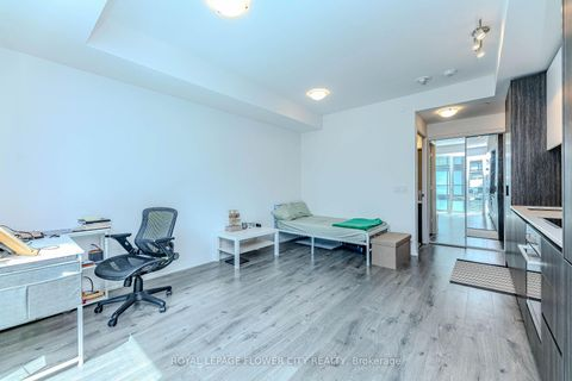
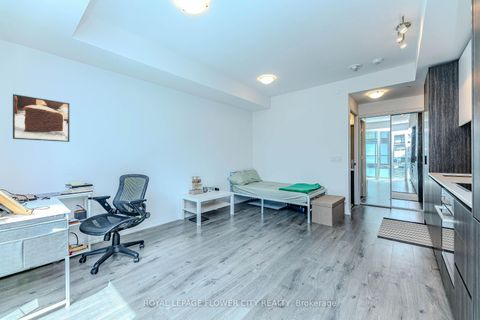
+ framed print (43, 119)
